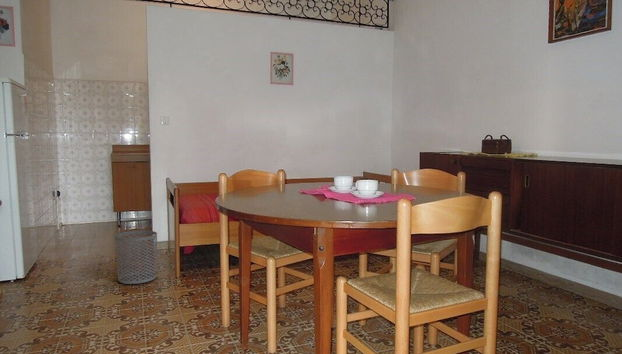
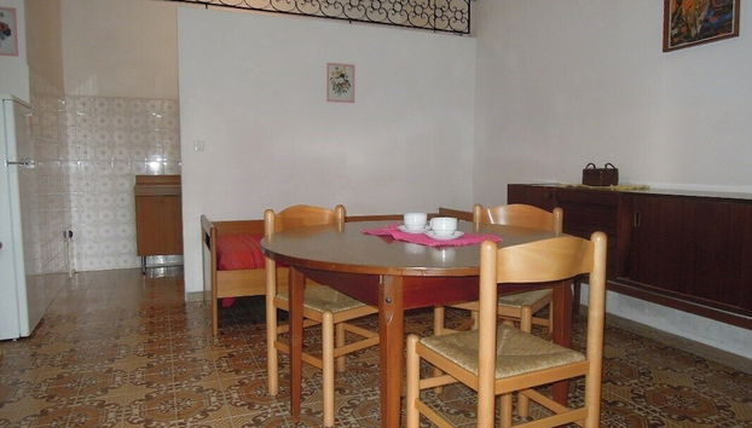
- waste bin (136, 256)
